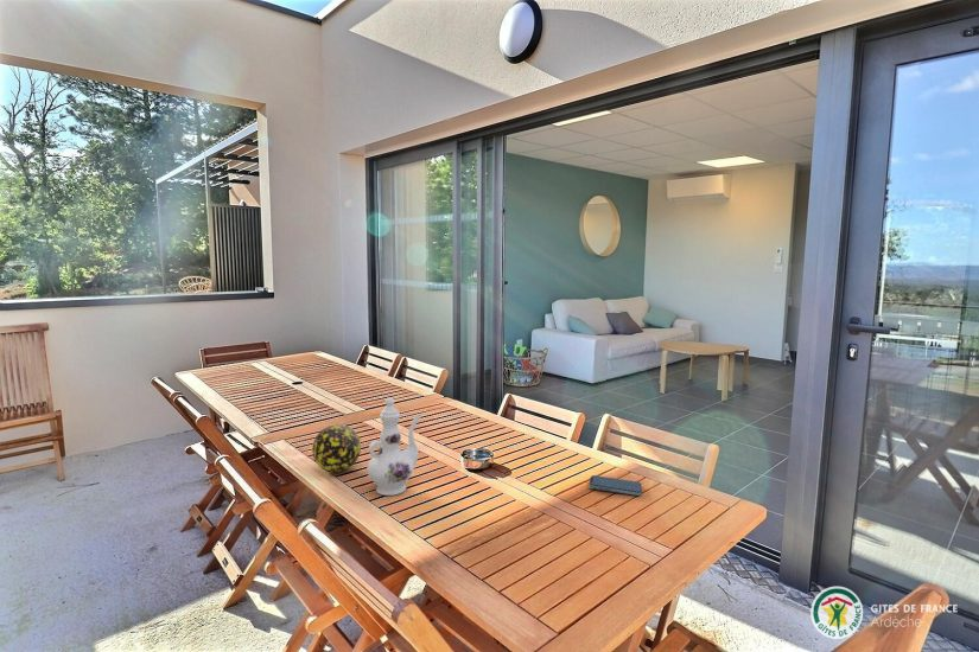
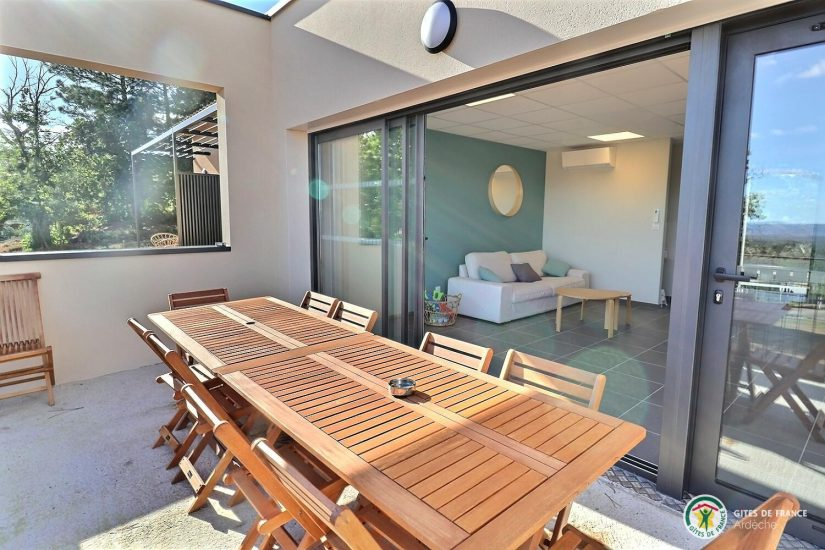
- smartphone (615, 485)
- chinaware (395, 442)
- decorative ball (336, 447)
